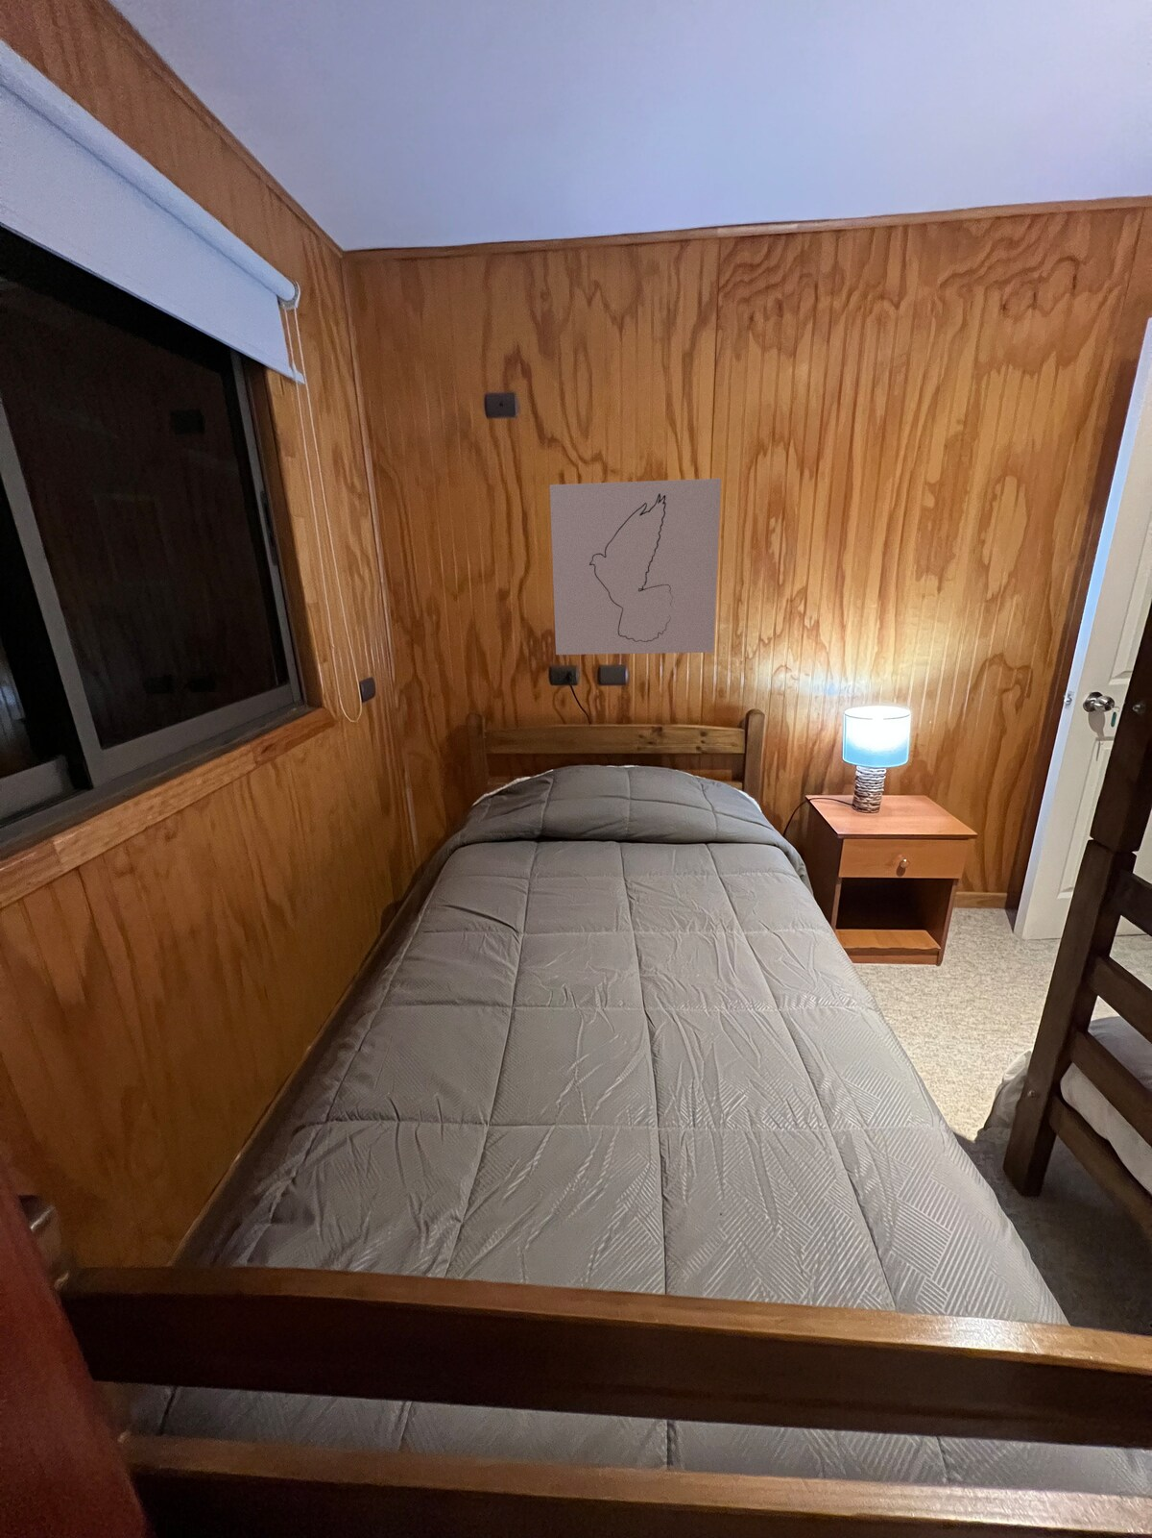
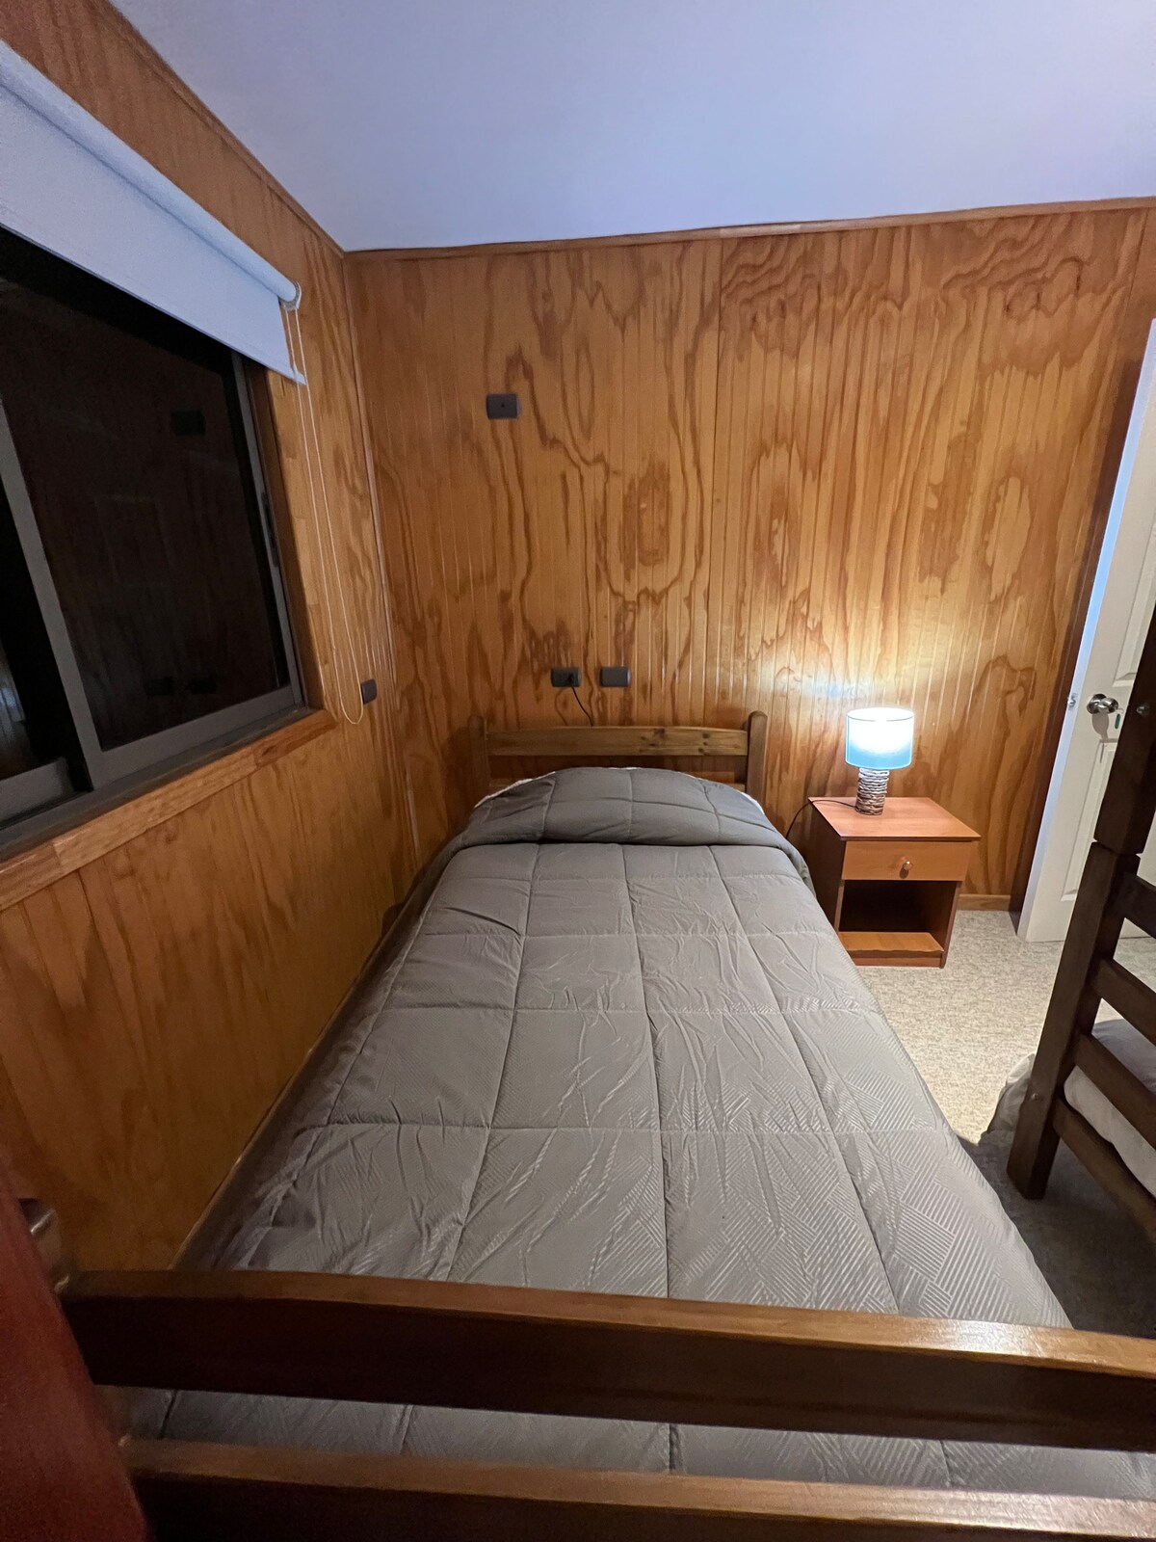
- wall art (634, 570)
